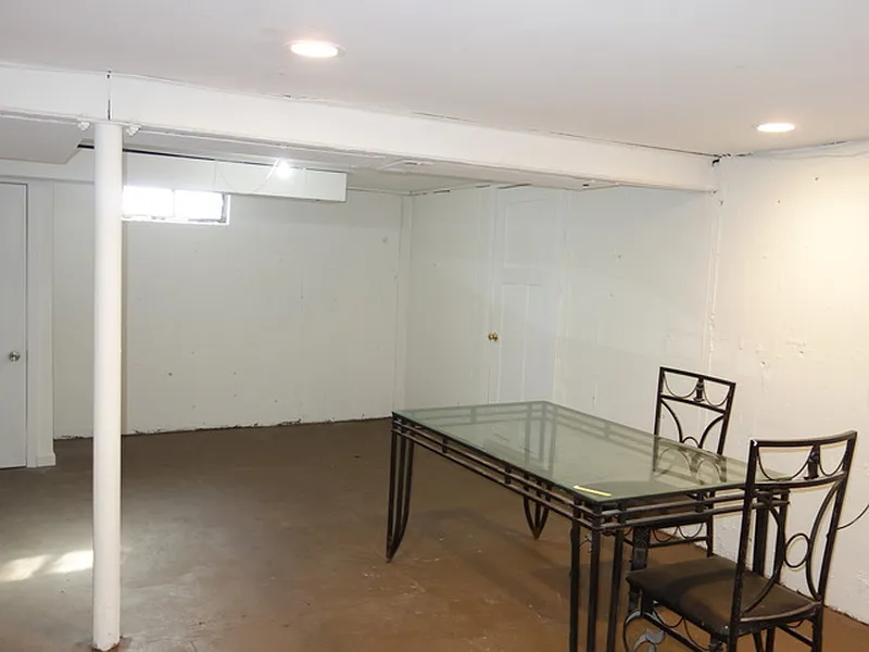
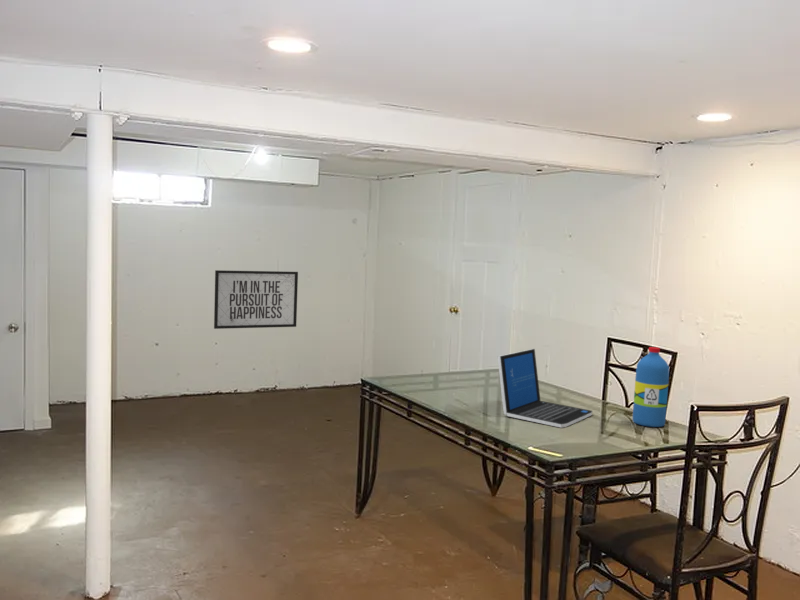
+ water bottle (651, 385)
+ mirror (257, 299)
+ laptop (538, 385)
